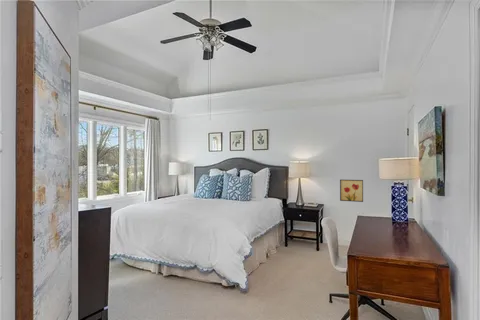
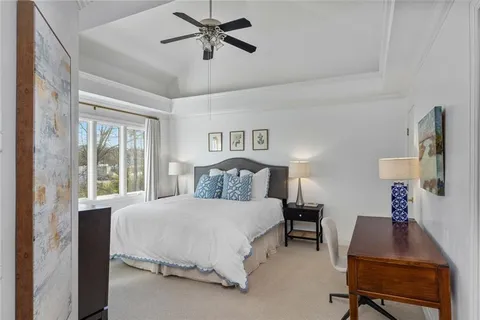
- wall art (351, 190)
